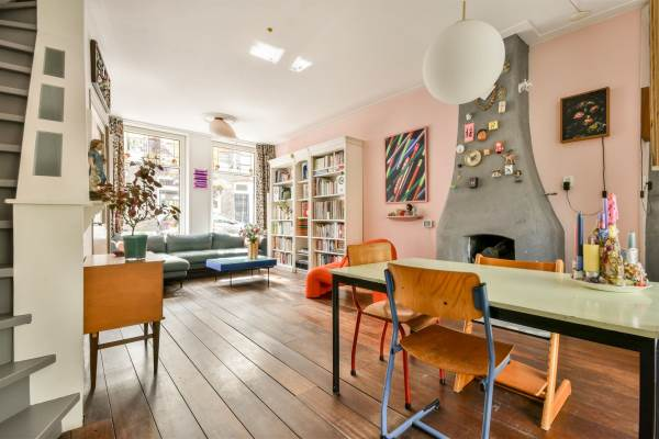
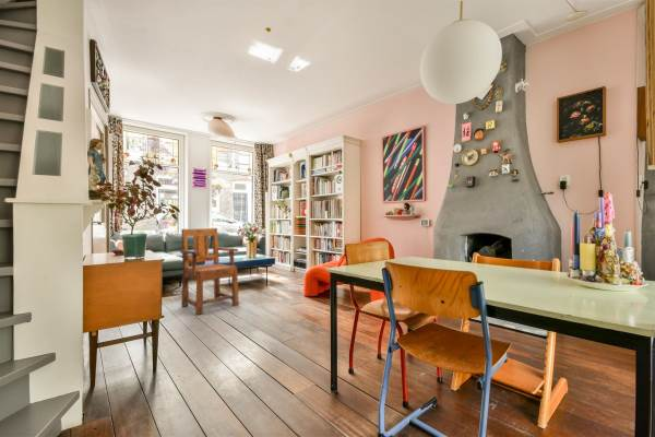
+ armchair (209, 267)
